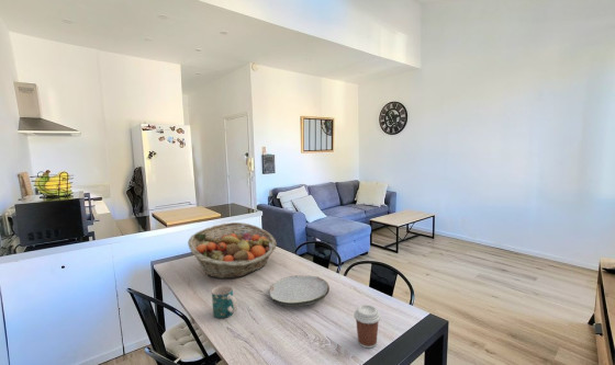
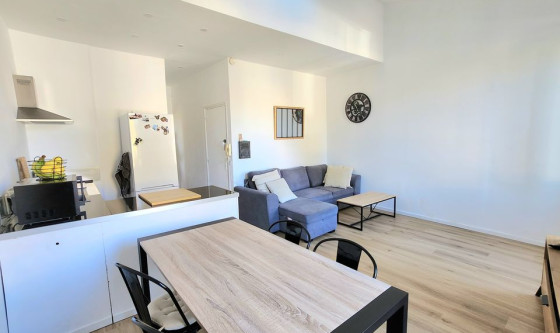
- plate (299, 289)
- mug (225, 303)
- coffee cup (367, 326)
- fruit basket (234, 248)
